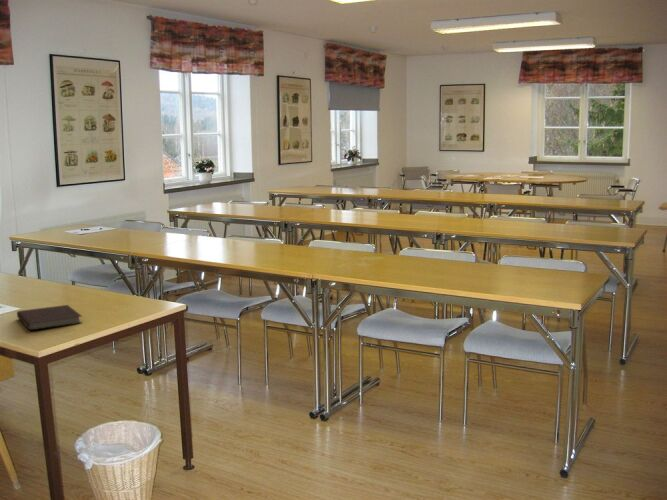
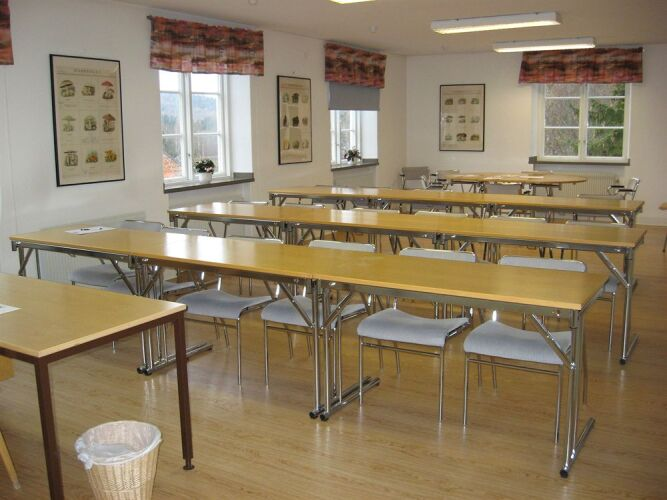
- notebook (49, 317)
